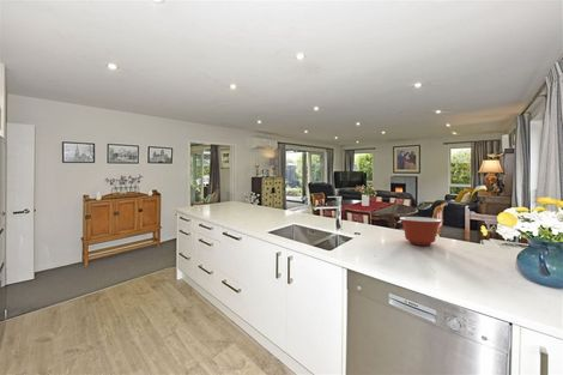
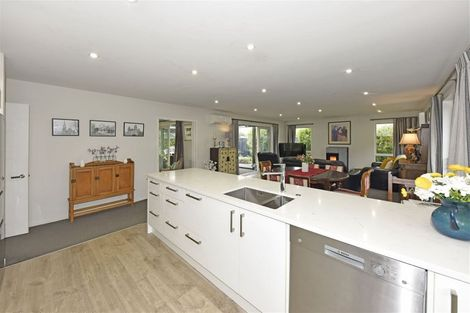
- mixing bowl (419, 230)
